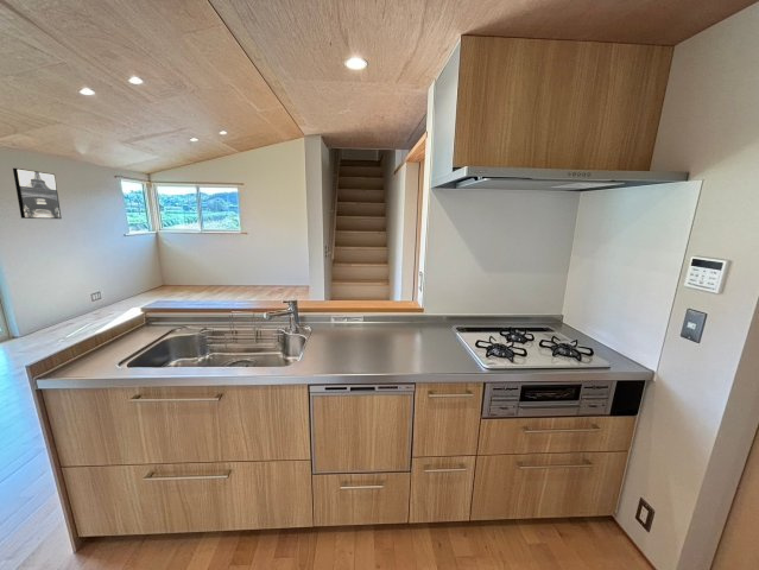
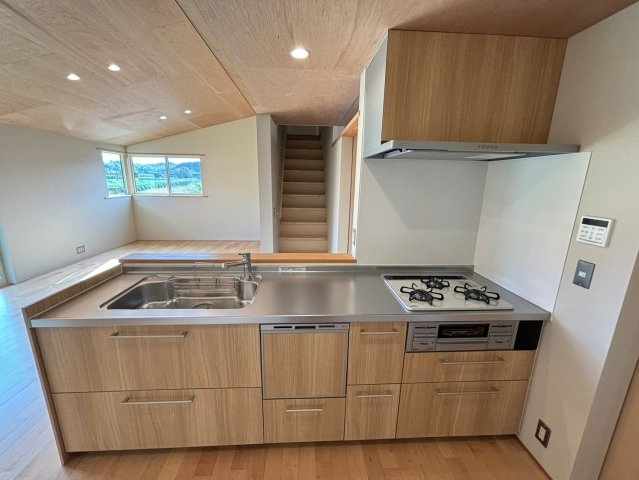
- wall art (38, 195)
